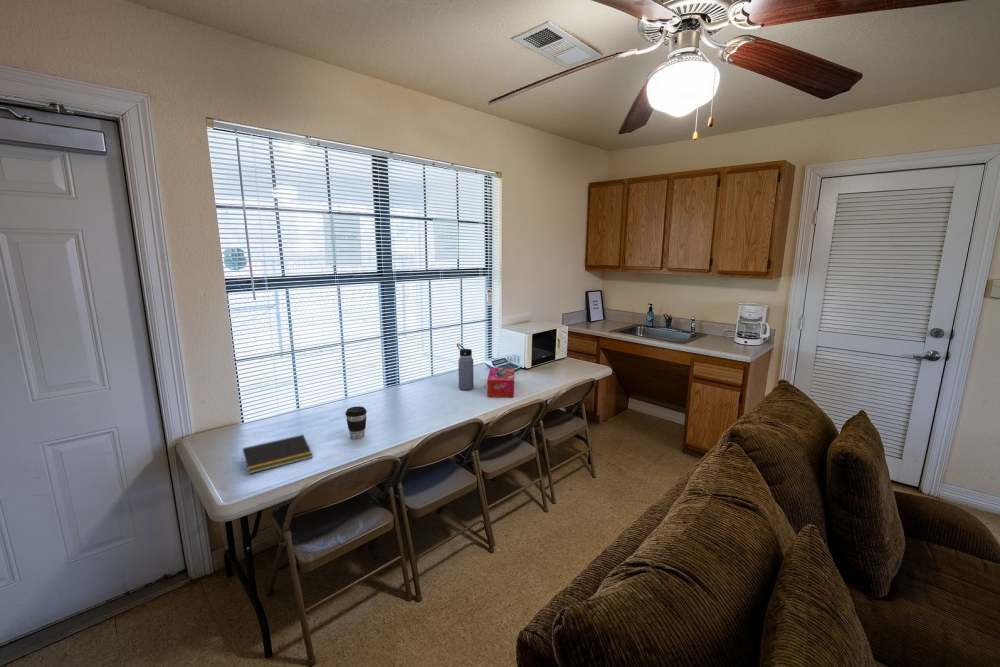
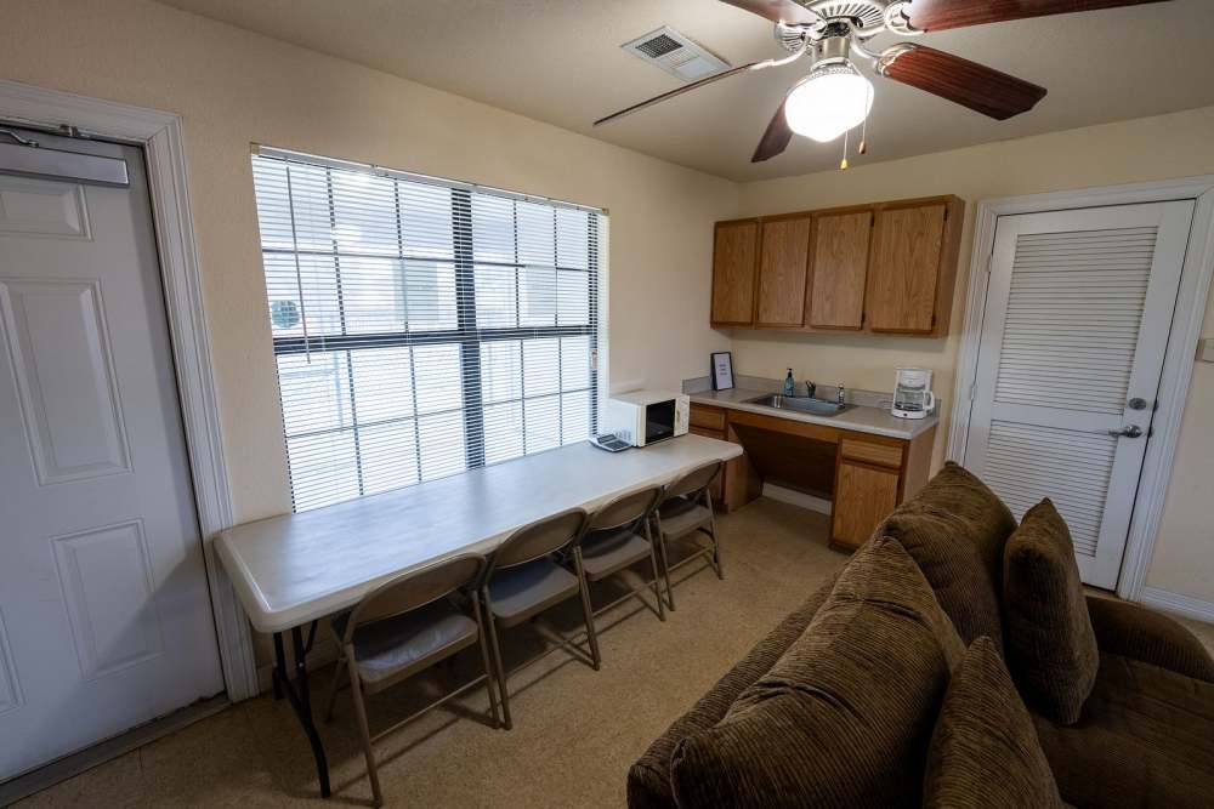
- coffee cup (356, 422)
- tissue box (501, 381)
- notepad (277, 452)
- water bottle (465, 366)
